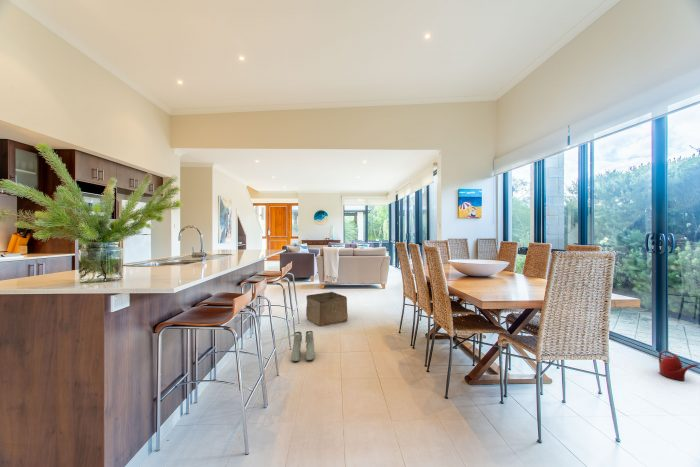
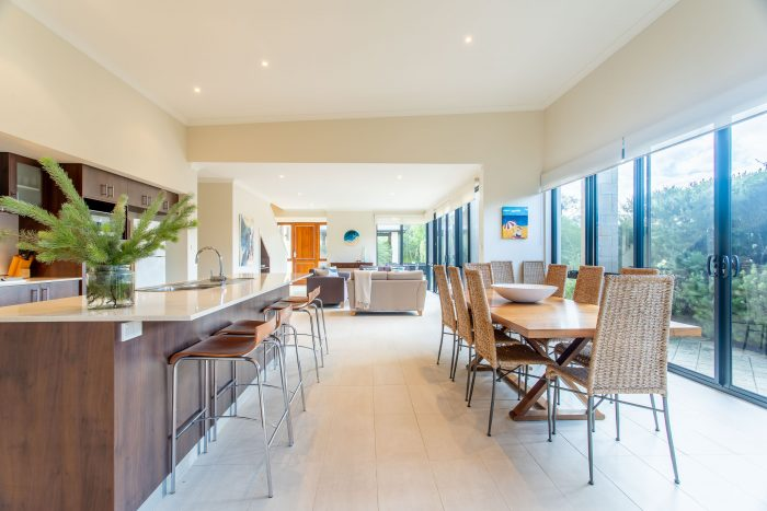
- boots (305, 343)
- storage bin (326, 308)
- watering can (678, 366)
